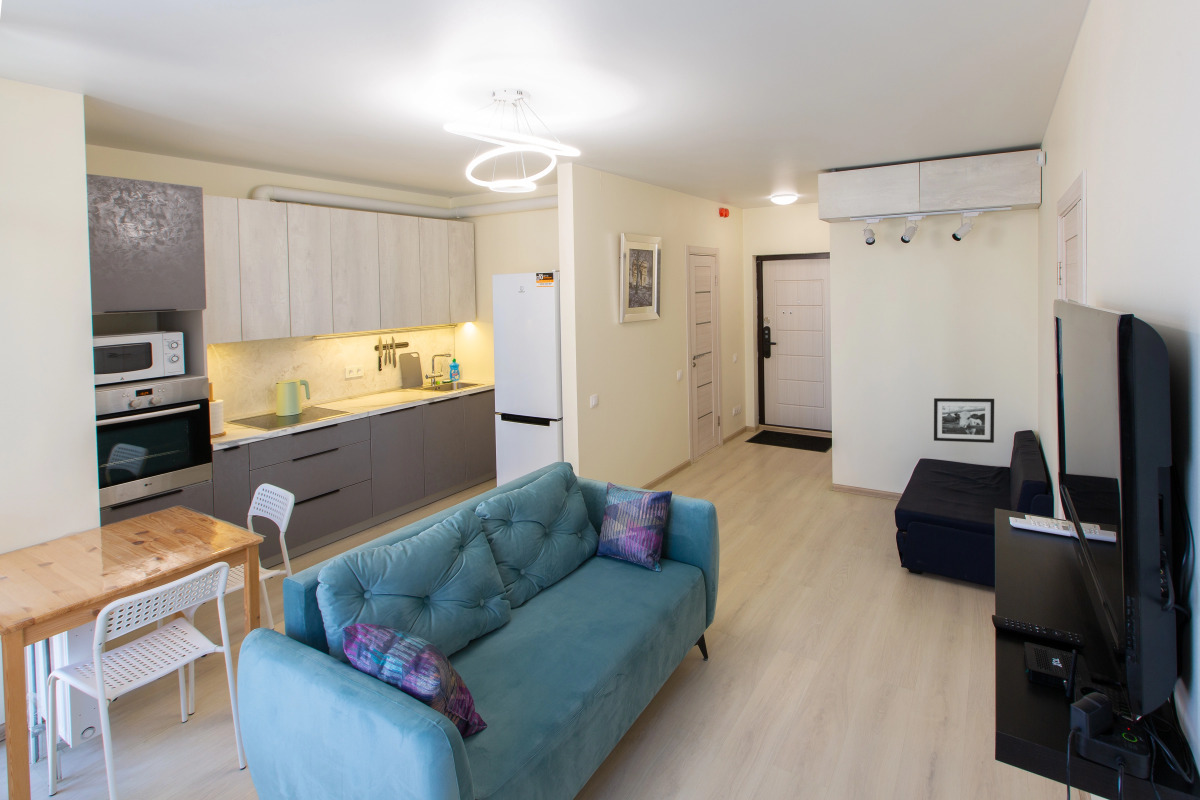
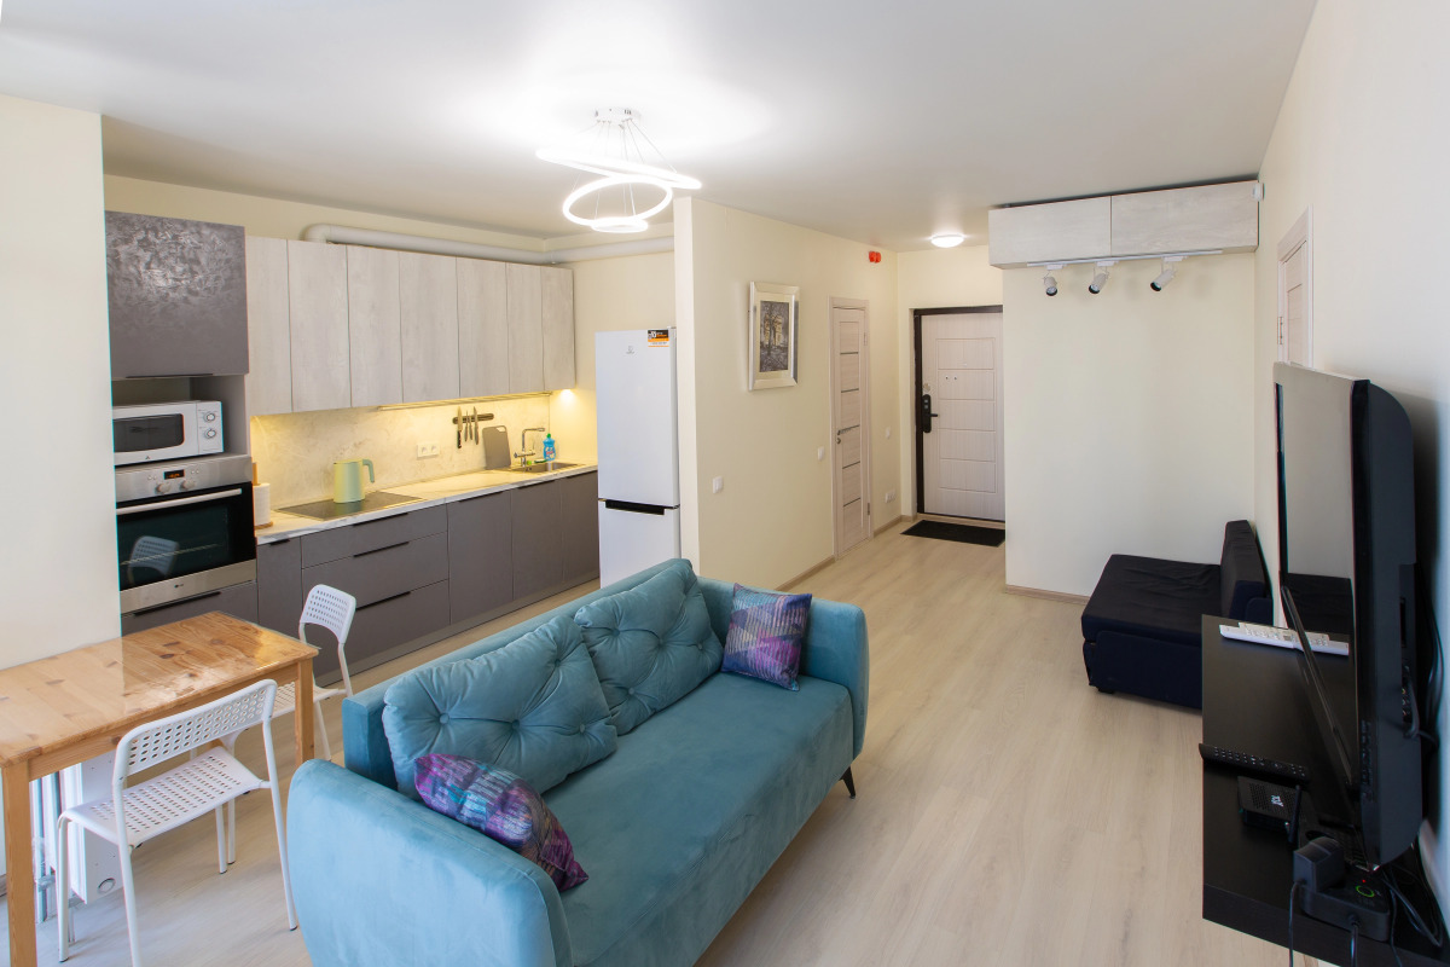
- picture frame (963, 420)
